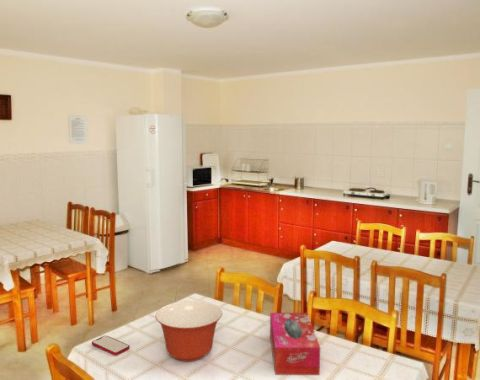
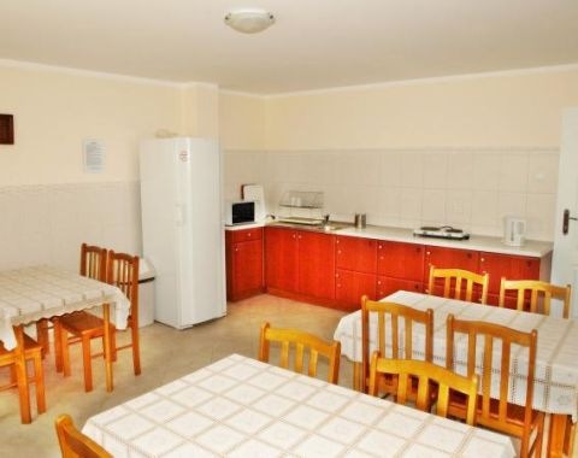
- smartphone (110, 345)
- mixing bowl (189, 333)
- tissue box (292, 341)
